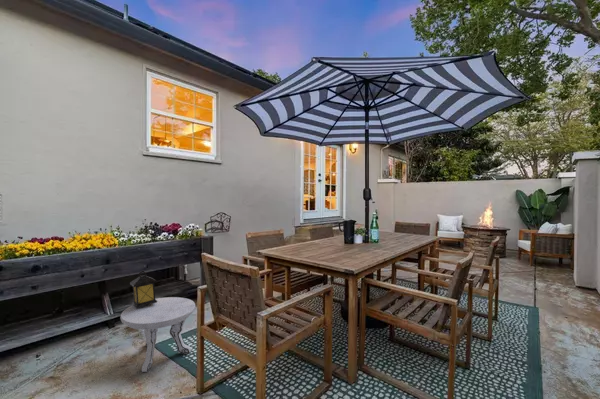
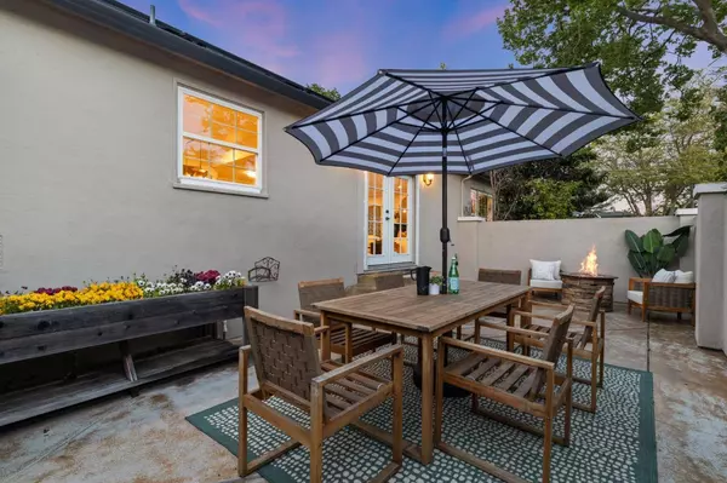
- side table (157, 330)
- lantern (144, 288)
